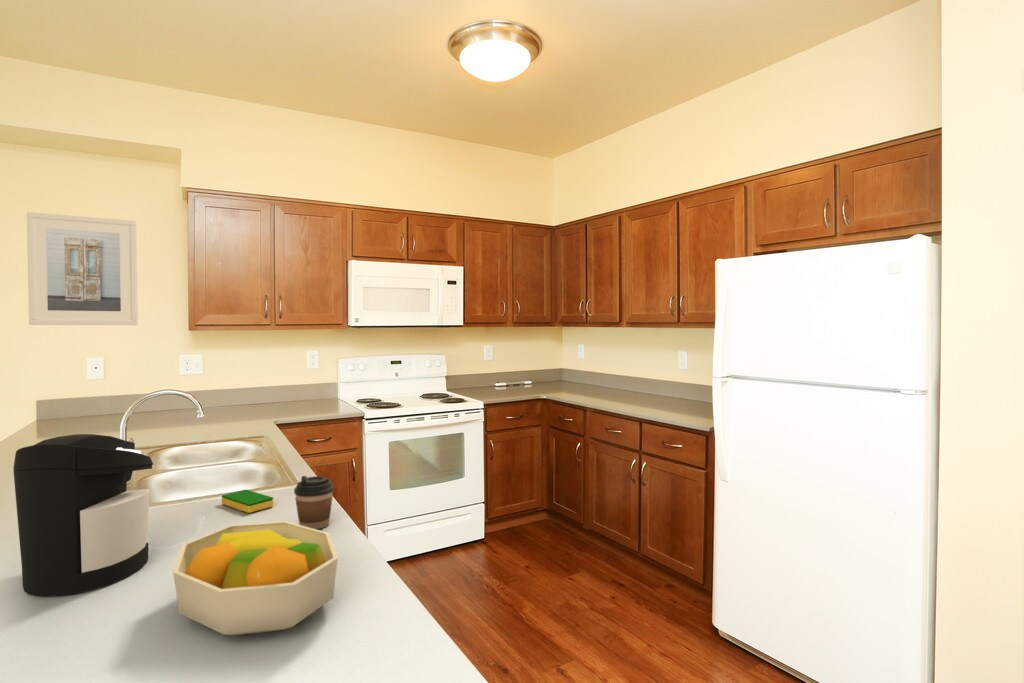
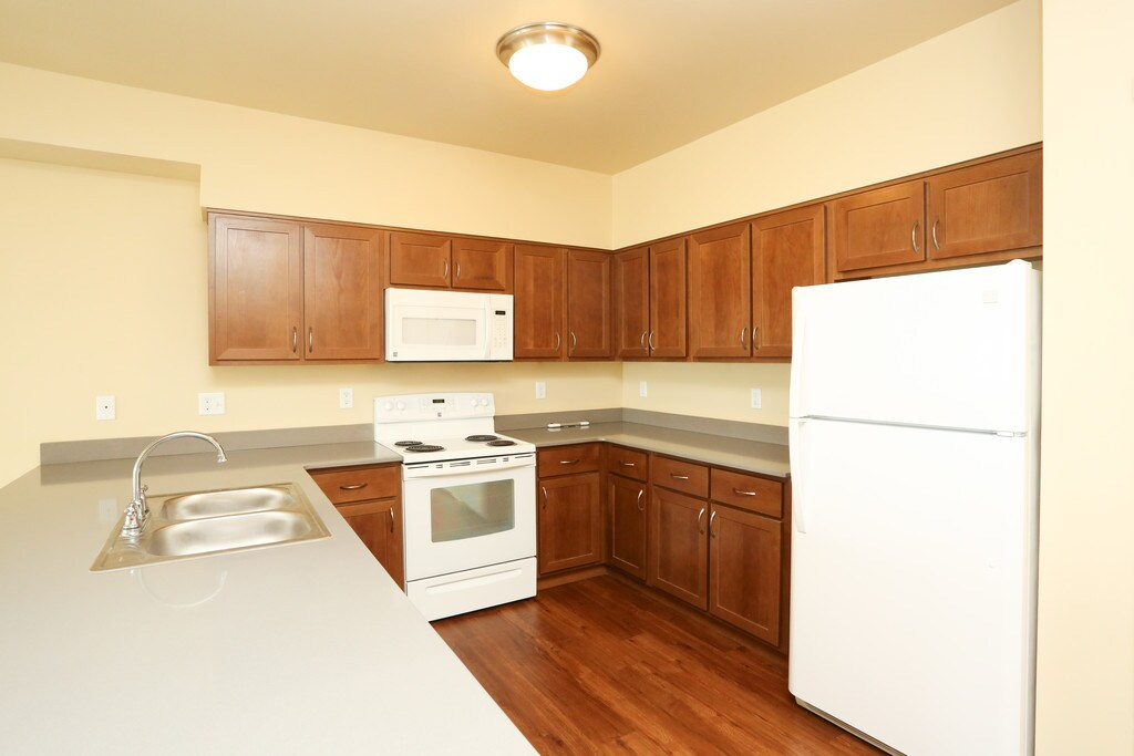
- coffee cup (314, 500)
- dish sponge (247, 500)
- coffee maker (92, 499)
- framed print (84, 271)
- fruit bowl (258, 565)
